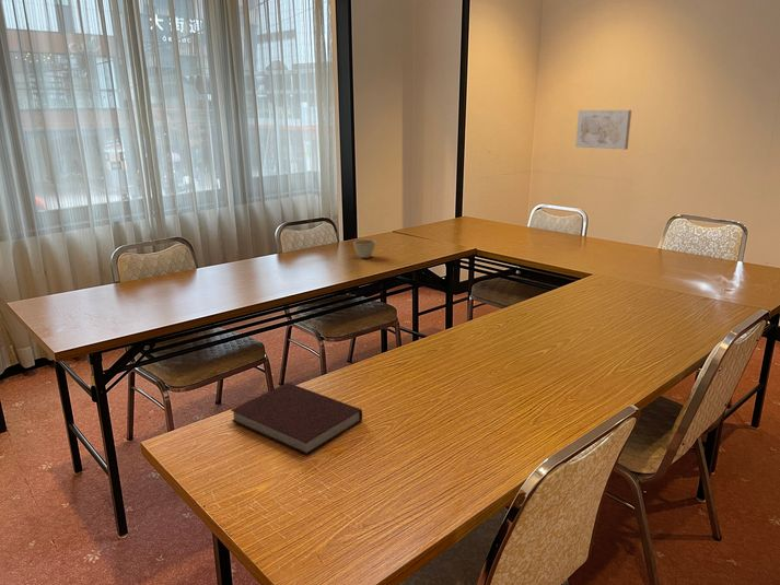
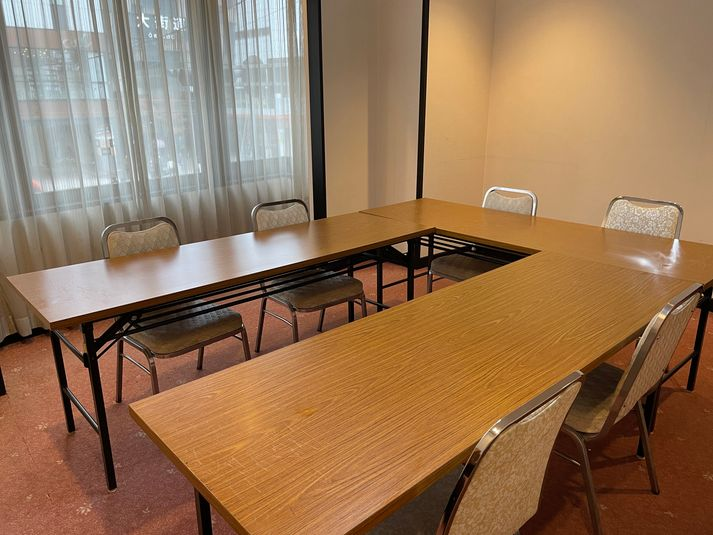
- wall art (602, 129)
- notebook (296, 414)
- flower pot (364, 249)
